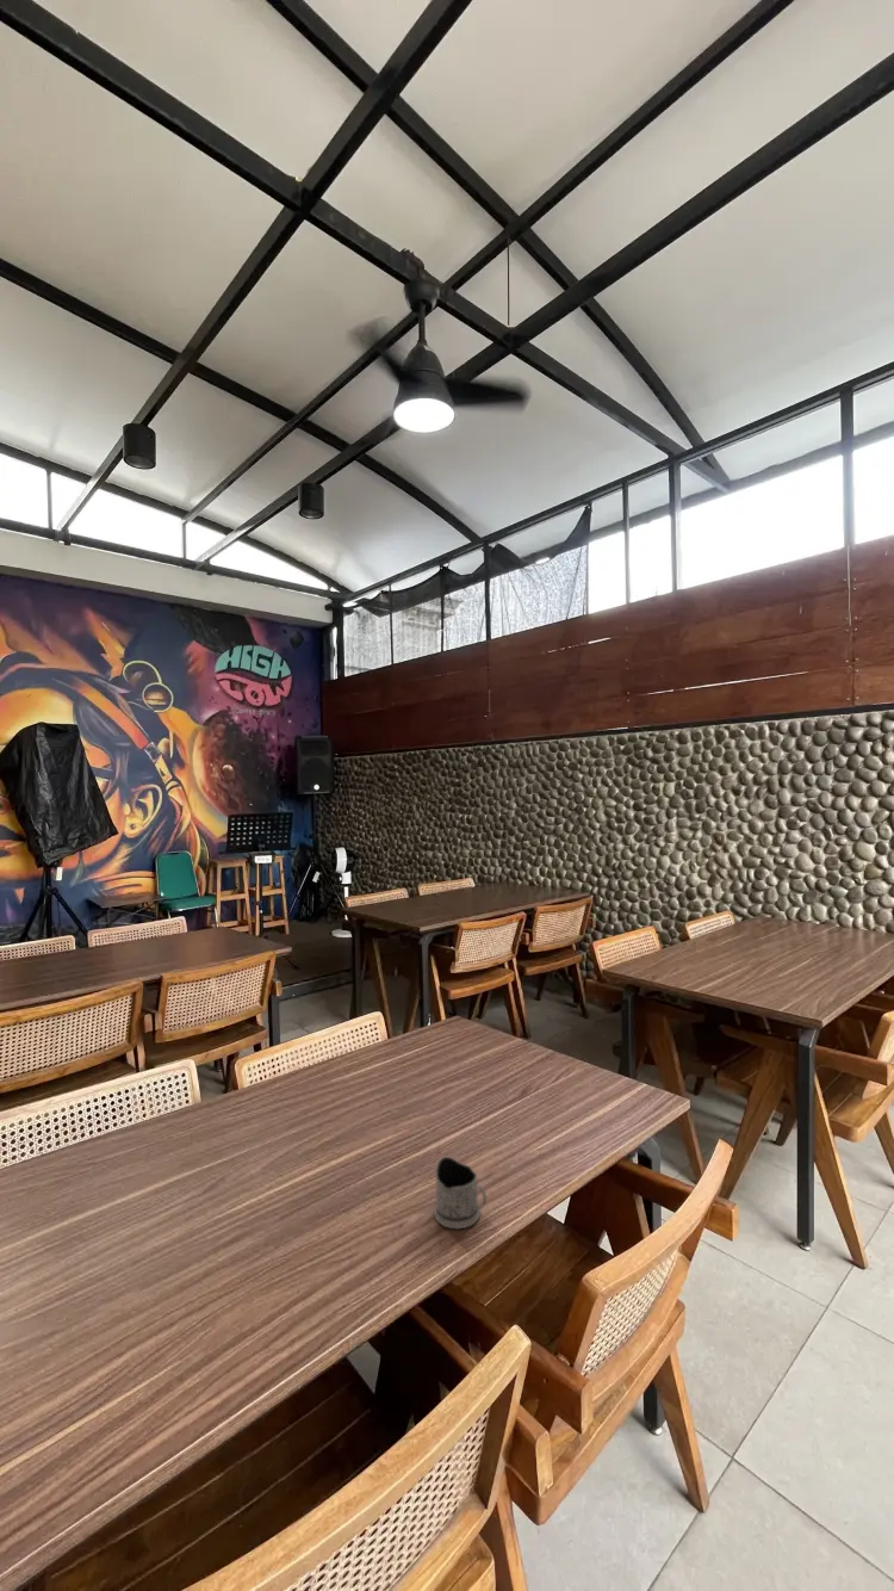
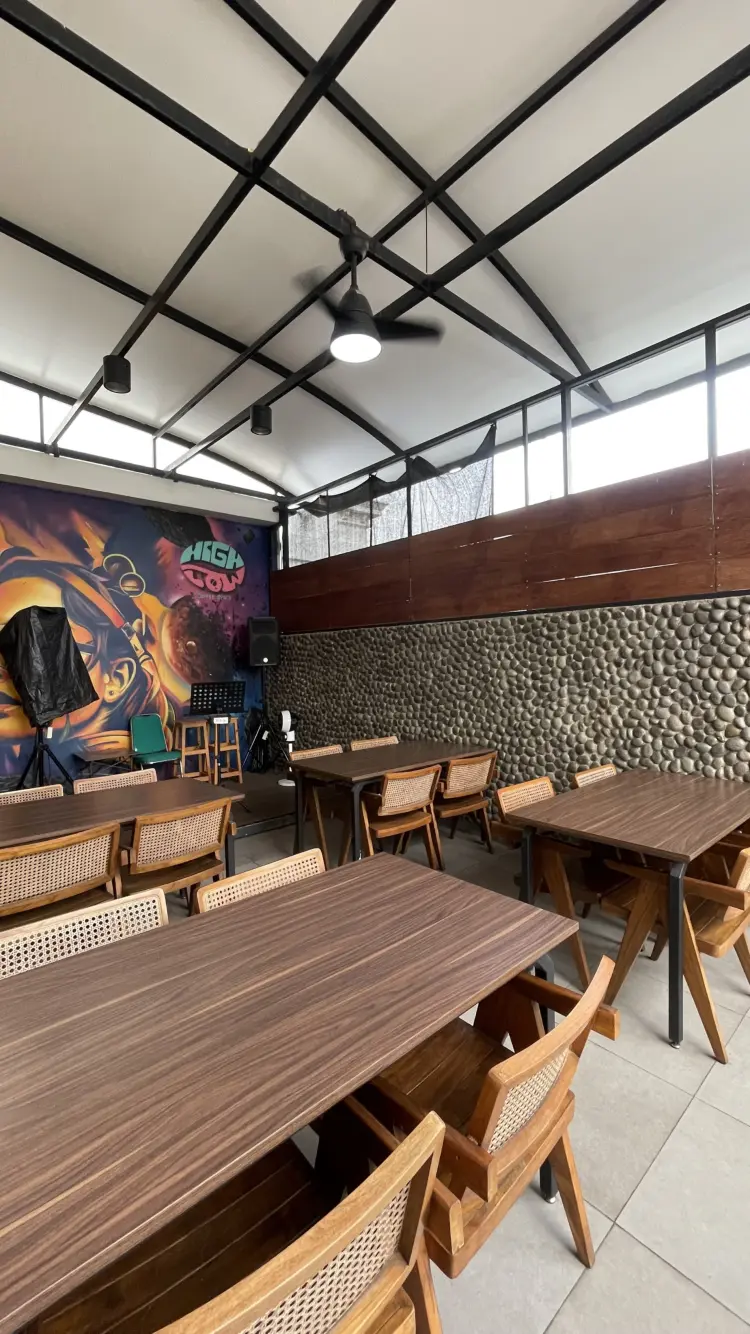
- tea glass holder (461, 1193)
